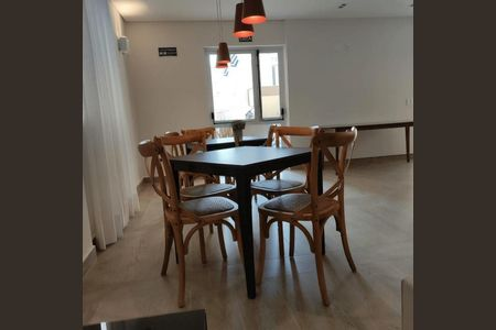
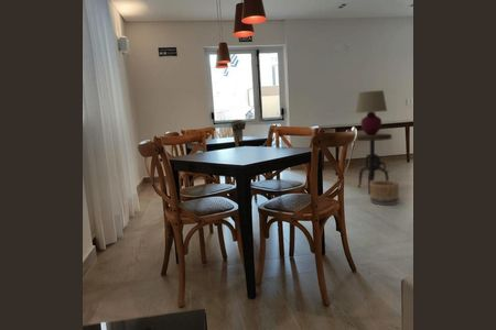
+ table lamp (370, 112)
+ basket (384, 191)
+ side table (371, 162)
